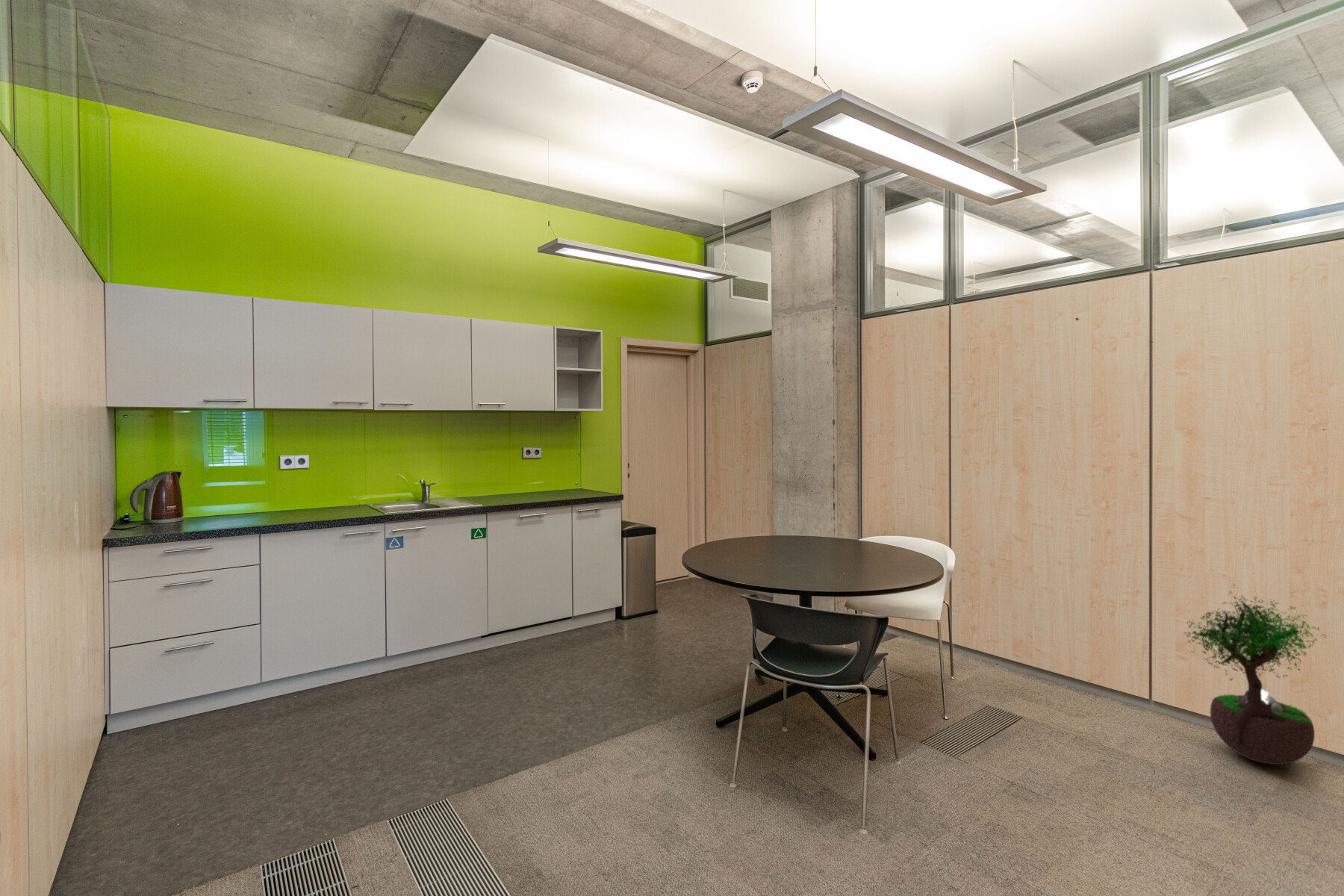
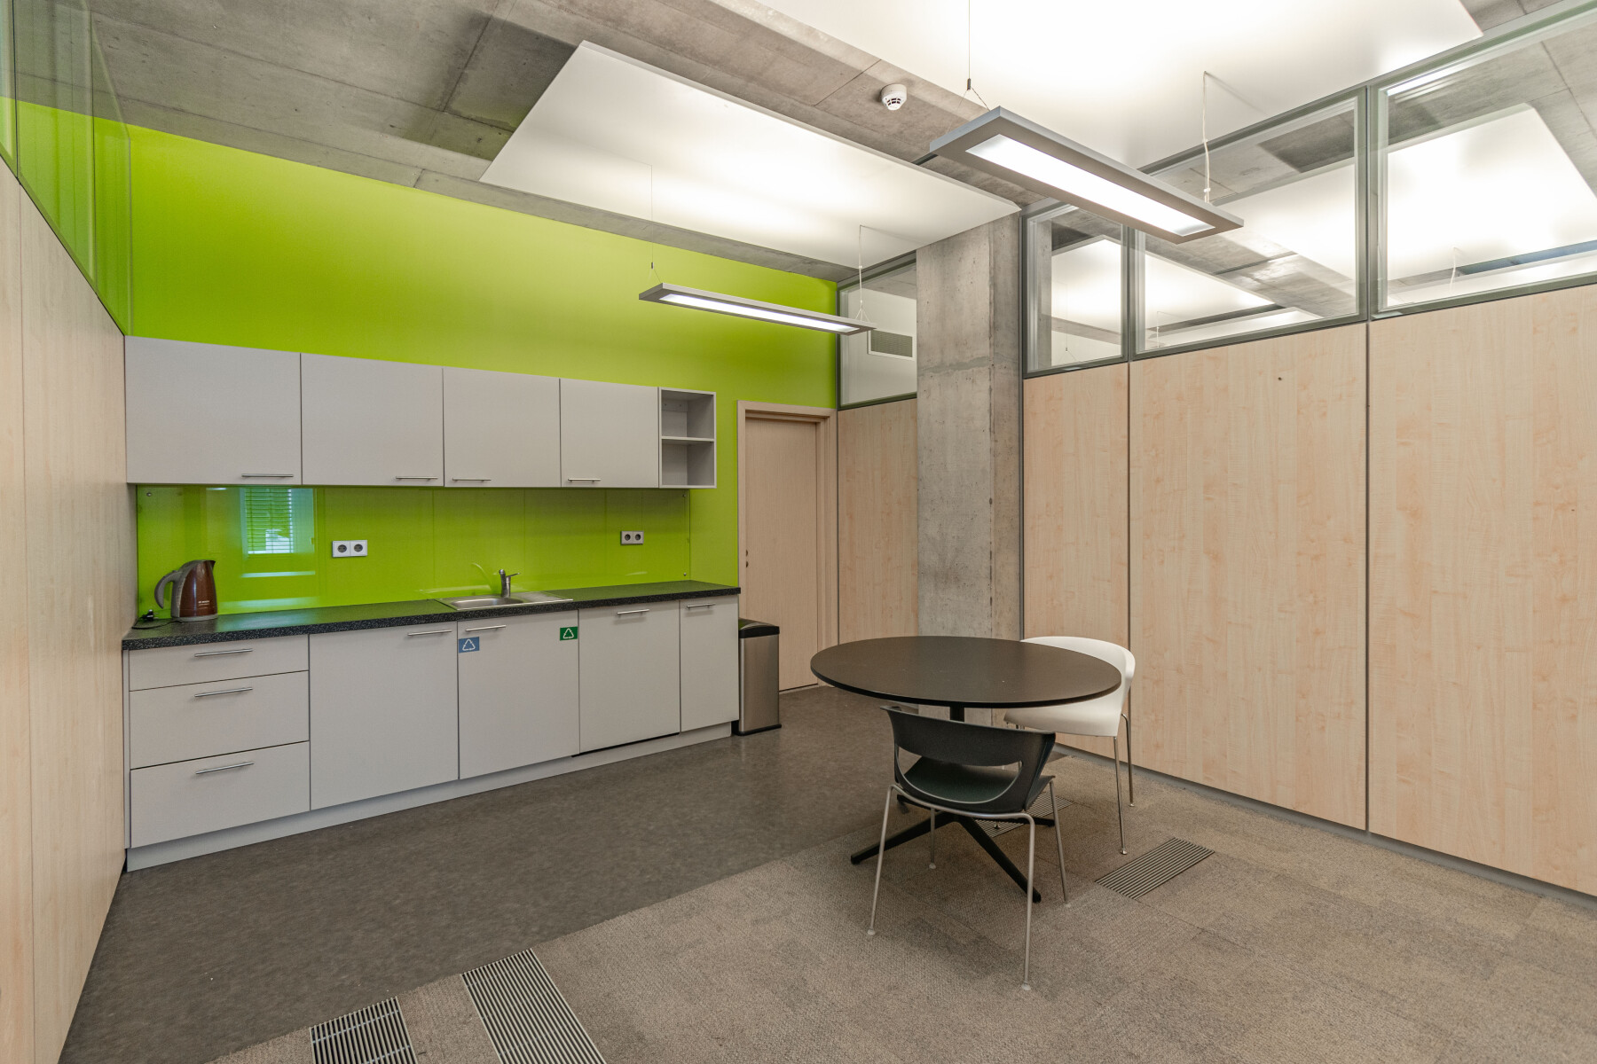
- potted tree (1253, 674)
